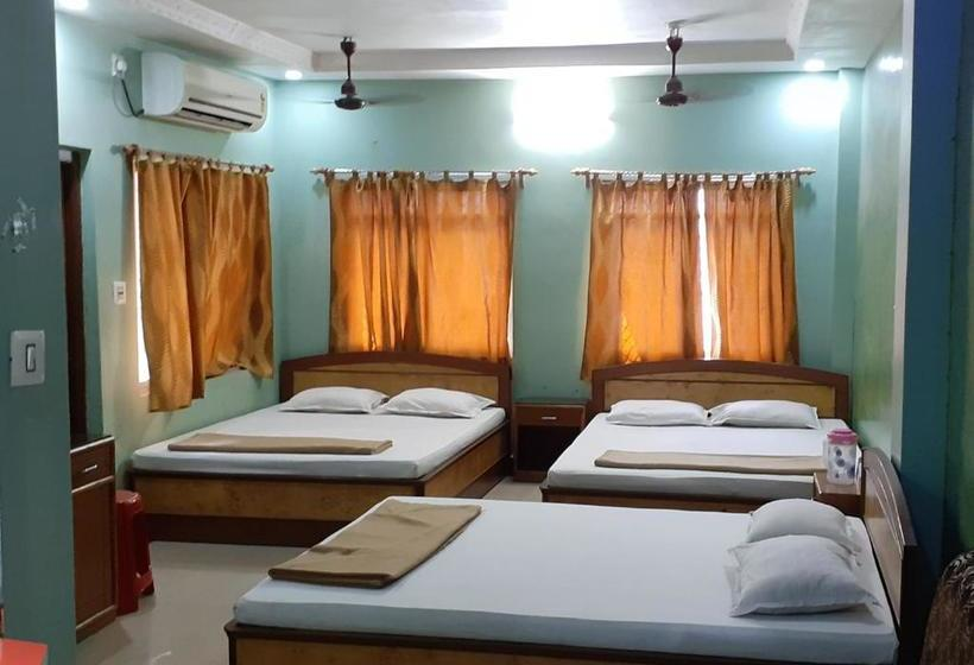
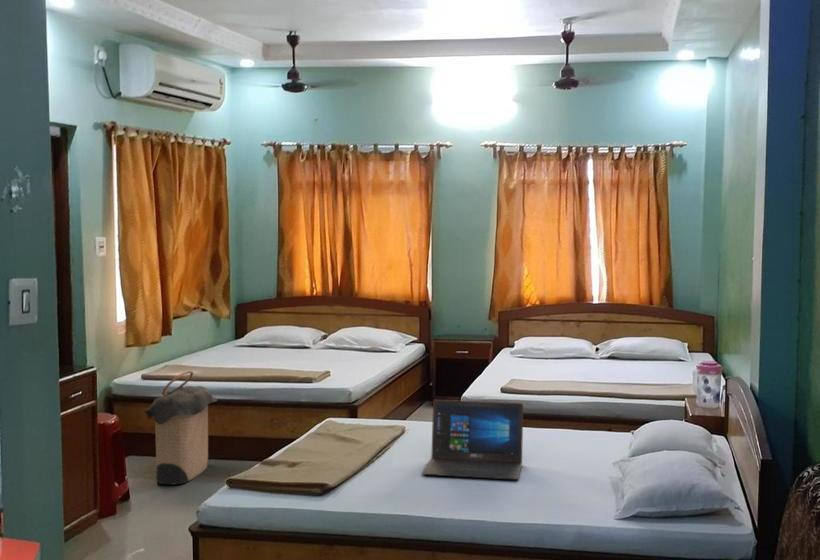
+ laundry hamper (181, 420)
+ laptop (473, 438)
